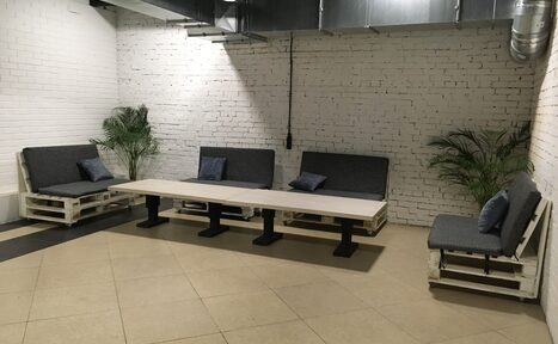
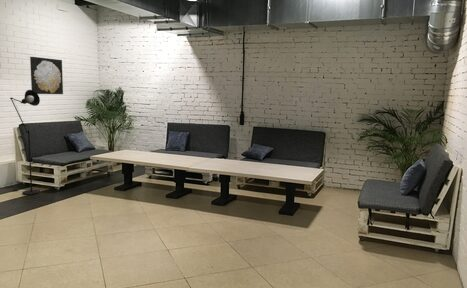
+ floor lamp (28, 141)
+ wall art (47, 76)
